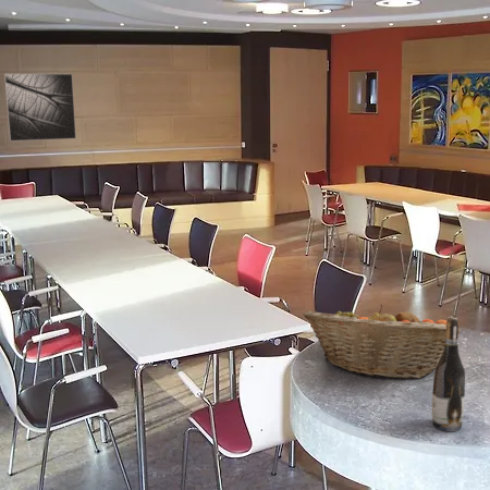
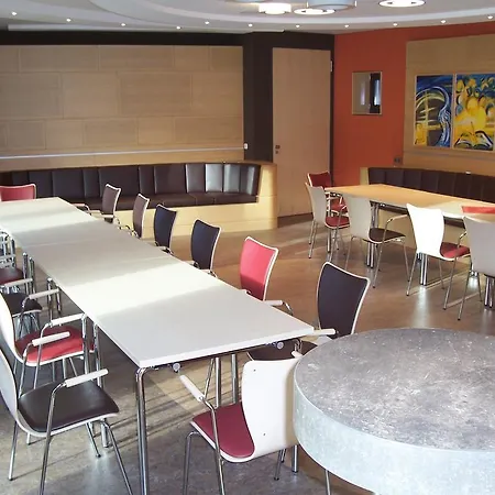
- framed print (40, 107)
- wine bottle (450, 371)
- fruit basket (379, 333)
